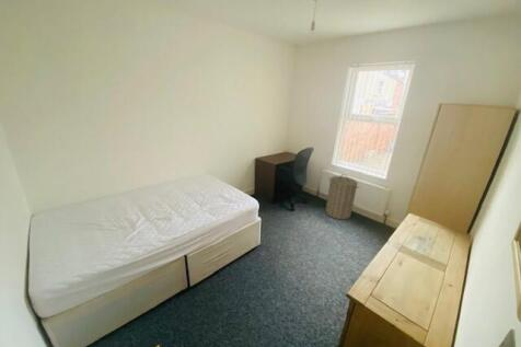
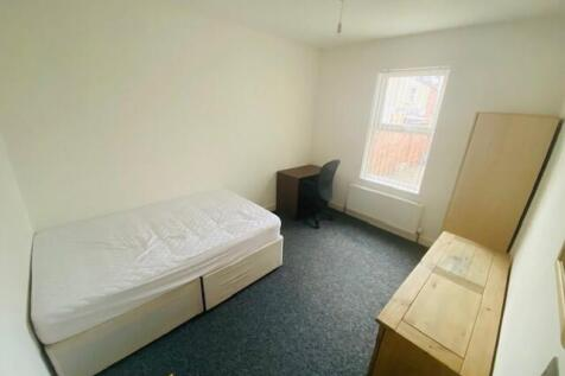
- laundry hamper (340, 194)
